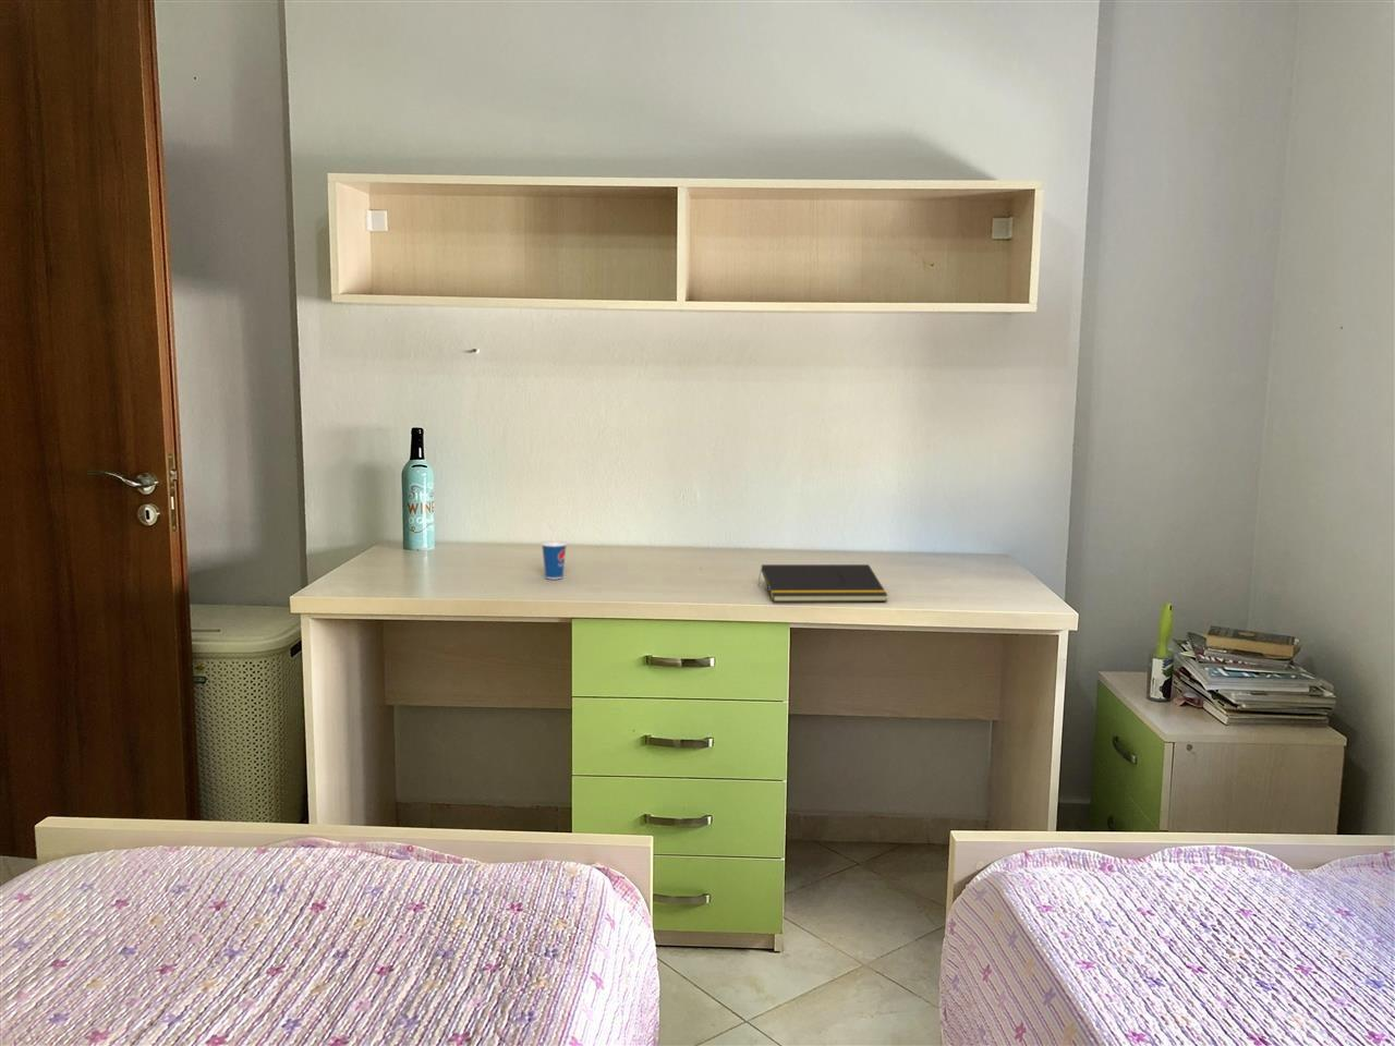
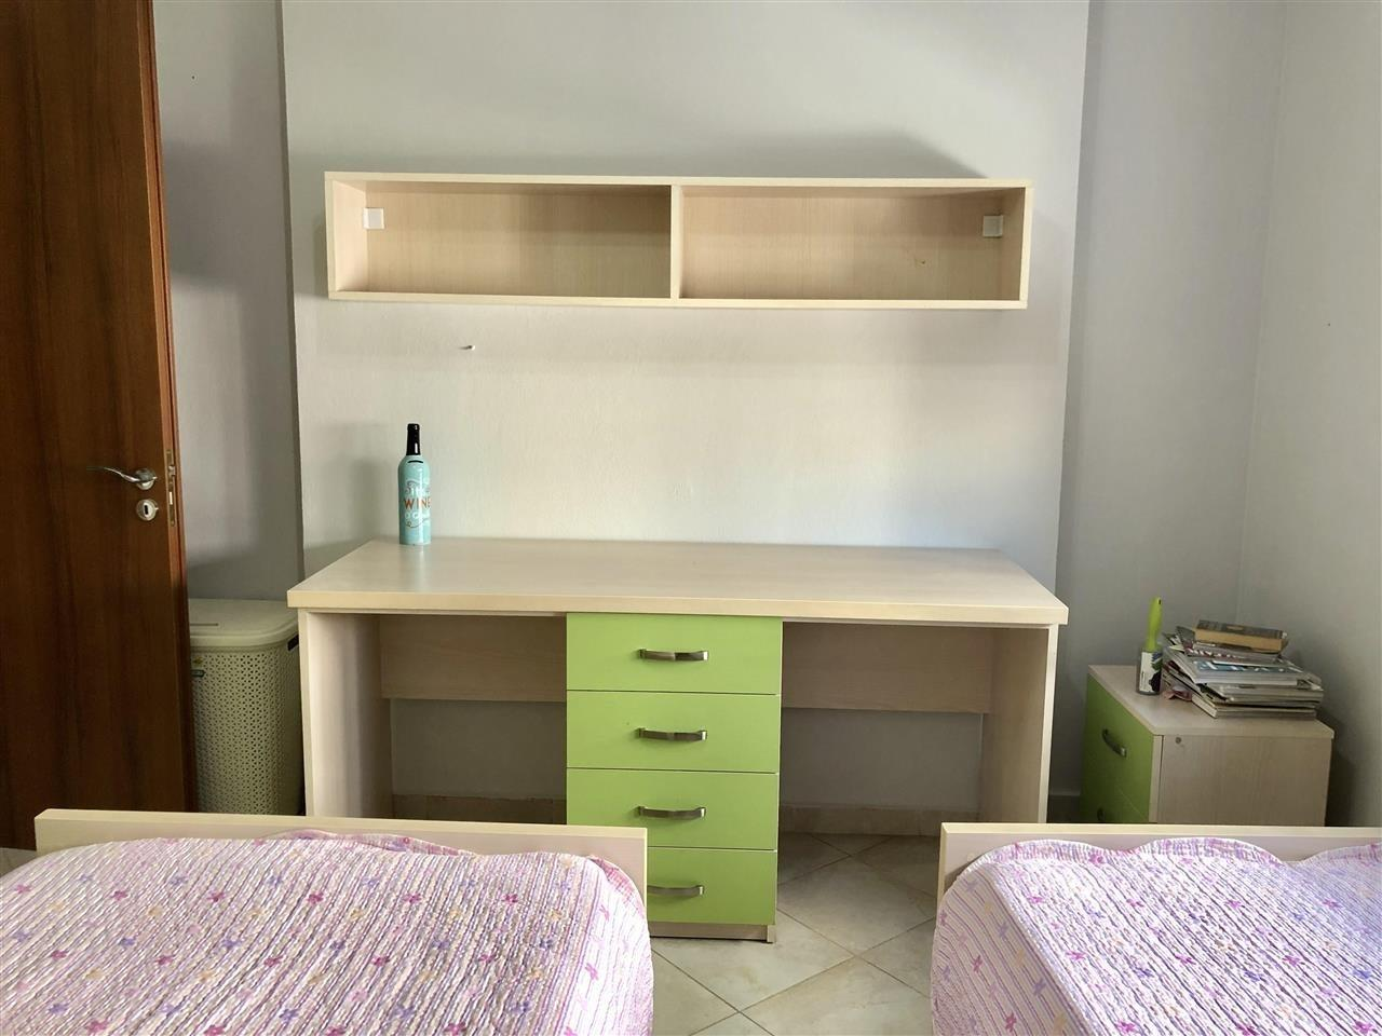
- cup (554, 549)
- notepad (822, 582)
